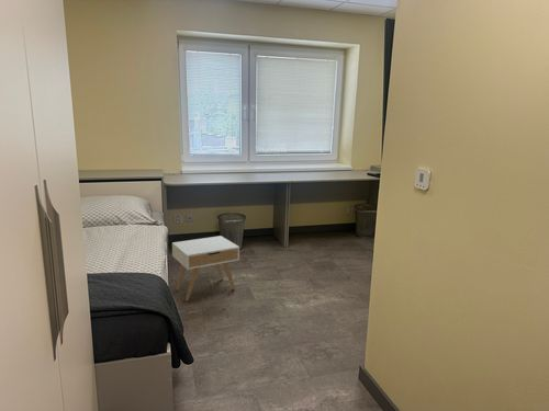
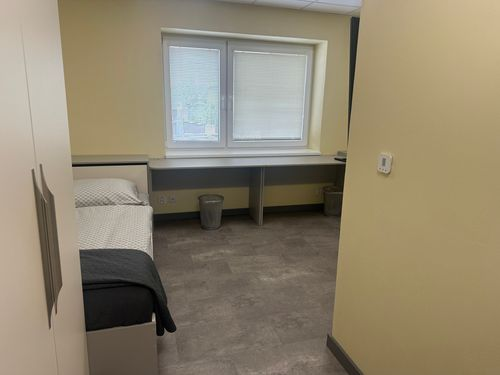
- nightstand (205, 265)
